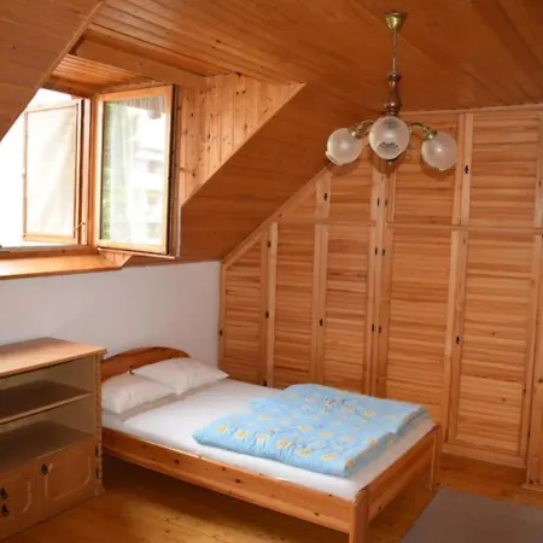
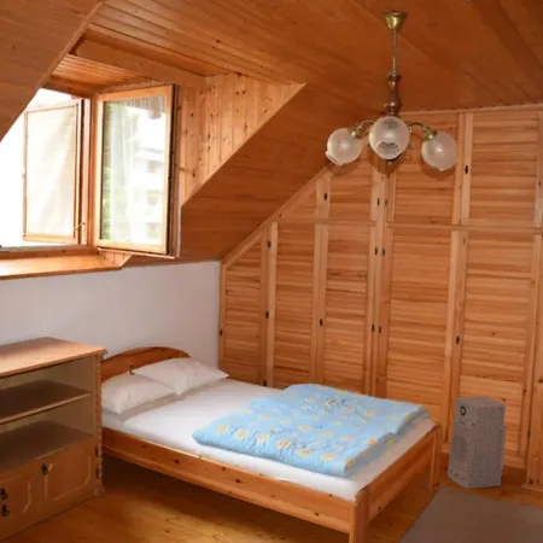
+ air purifier (477, 440)
